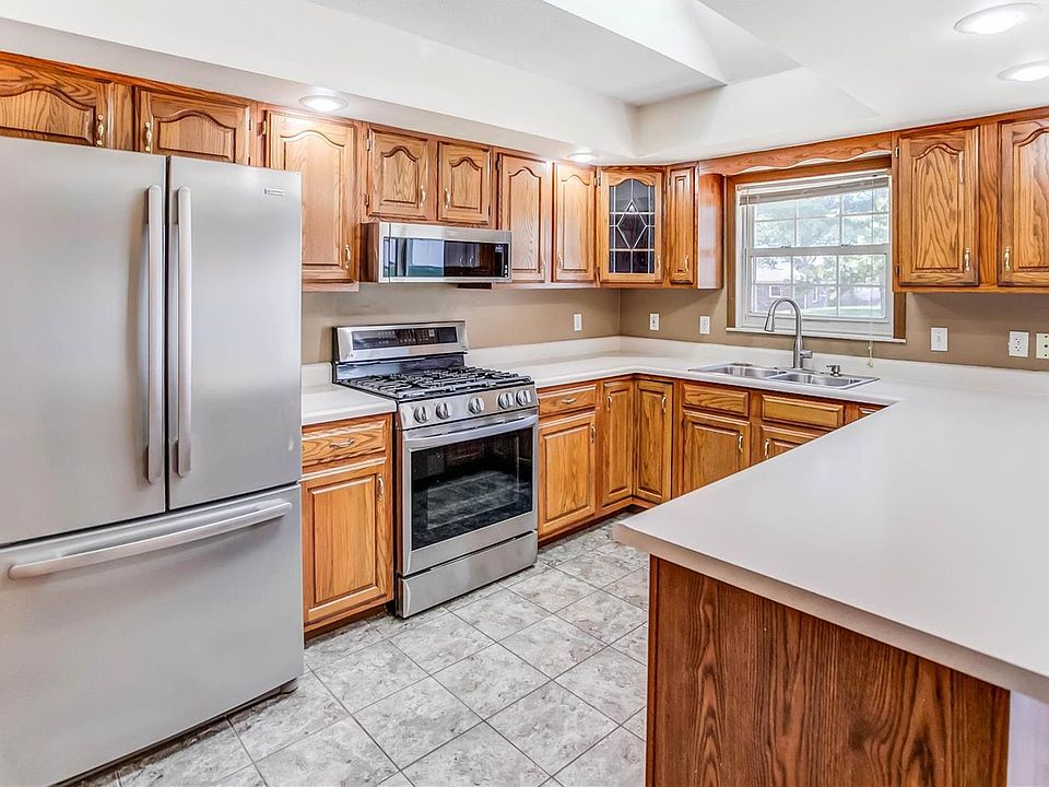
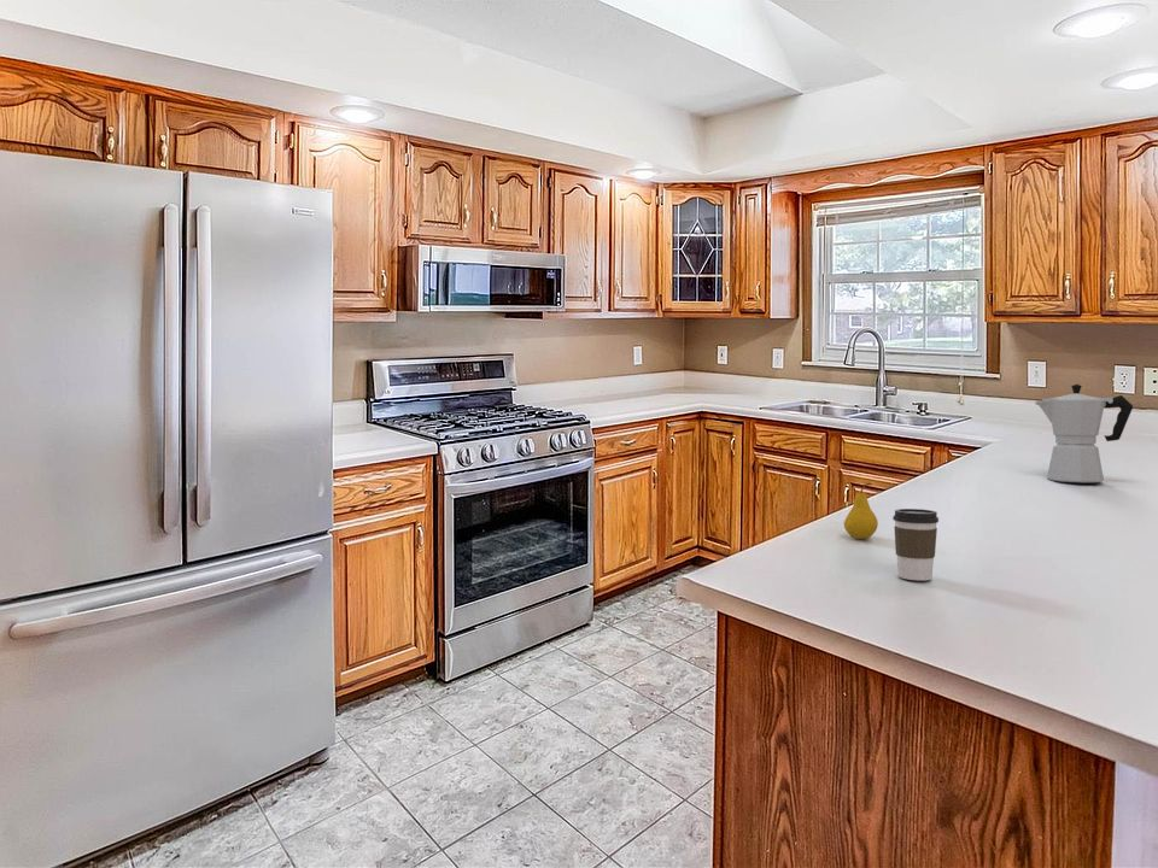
+ coffee cup (914, 544)
+ moka pot (1082, 432)
+ fruit (860, 510)
